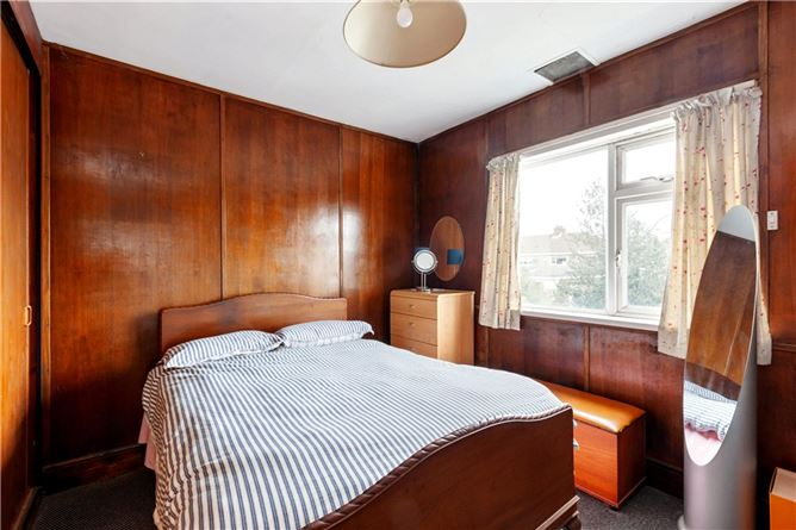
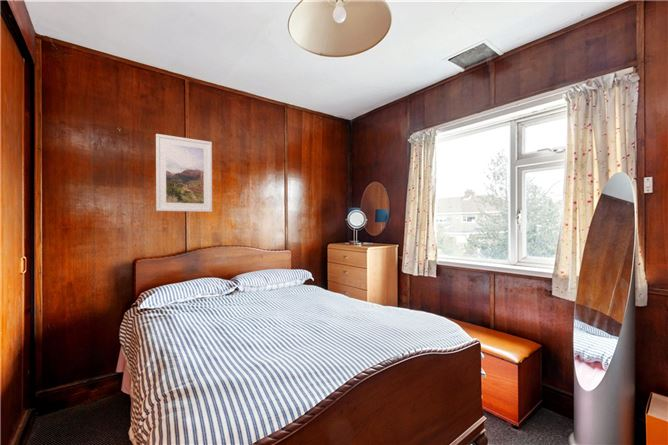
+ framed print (185, 174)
